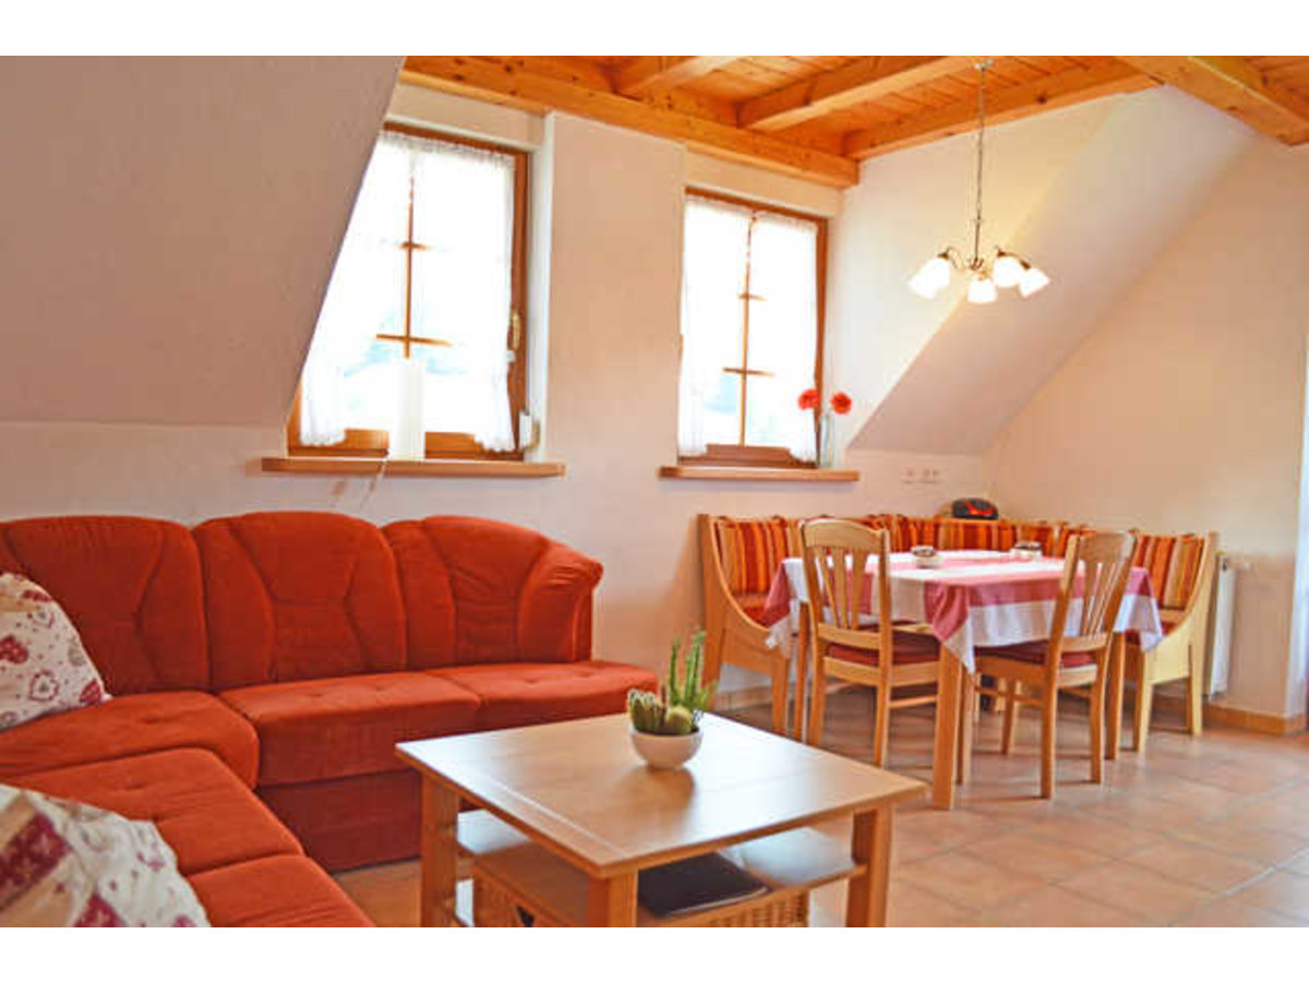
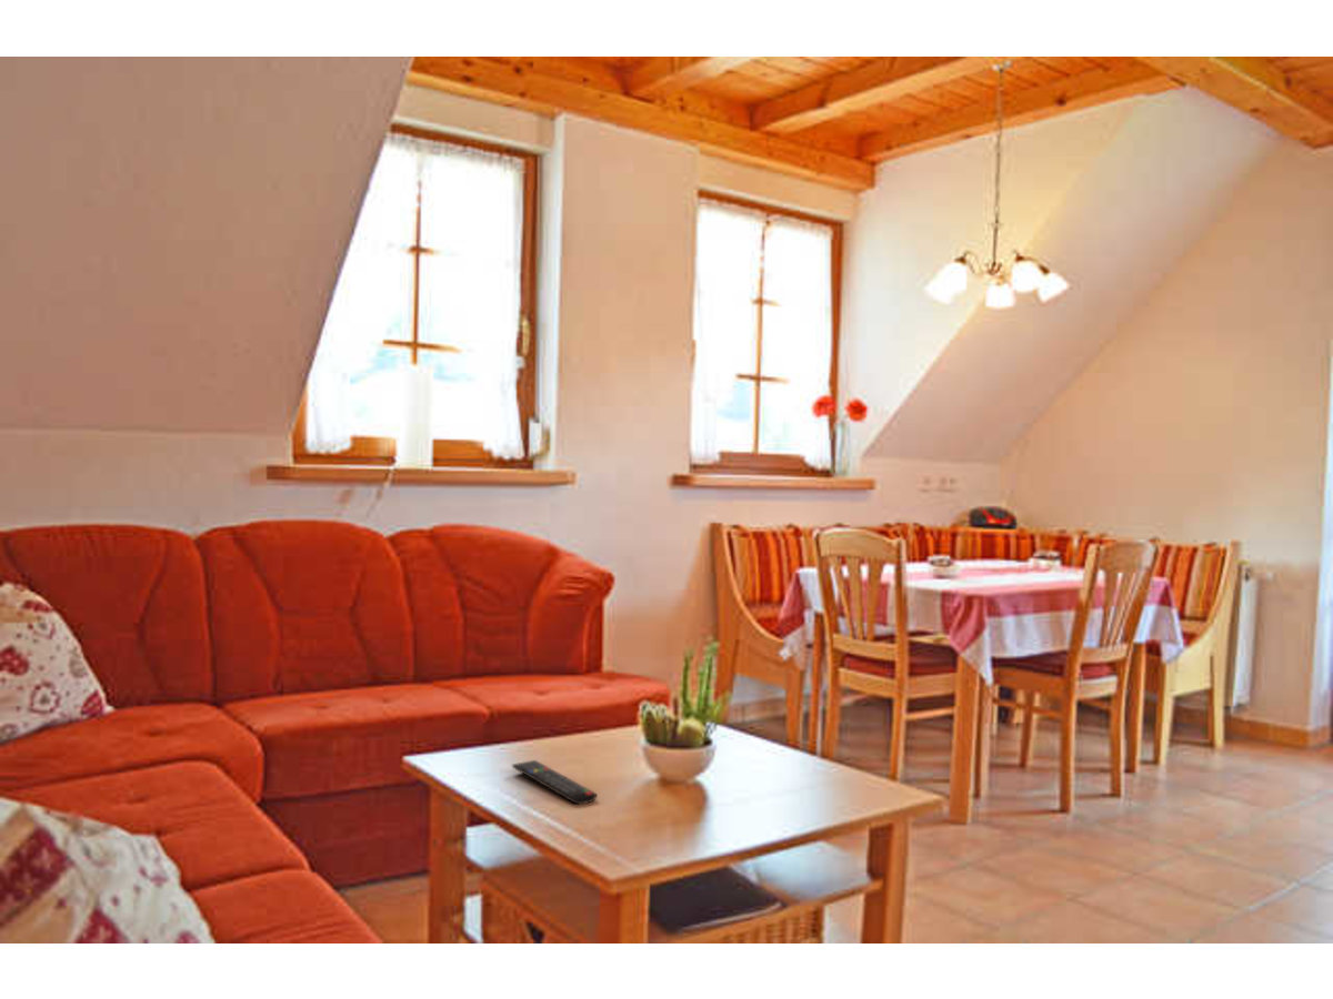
+ remote control (553, 781)
